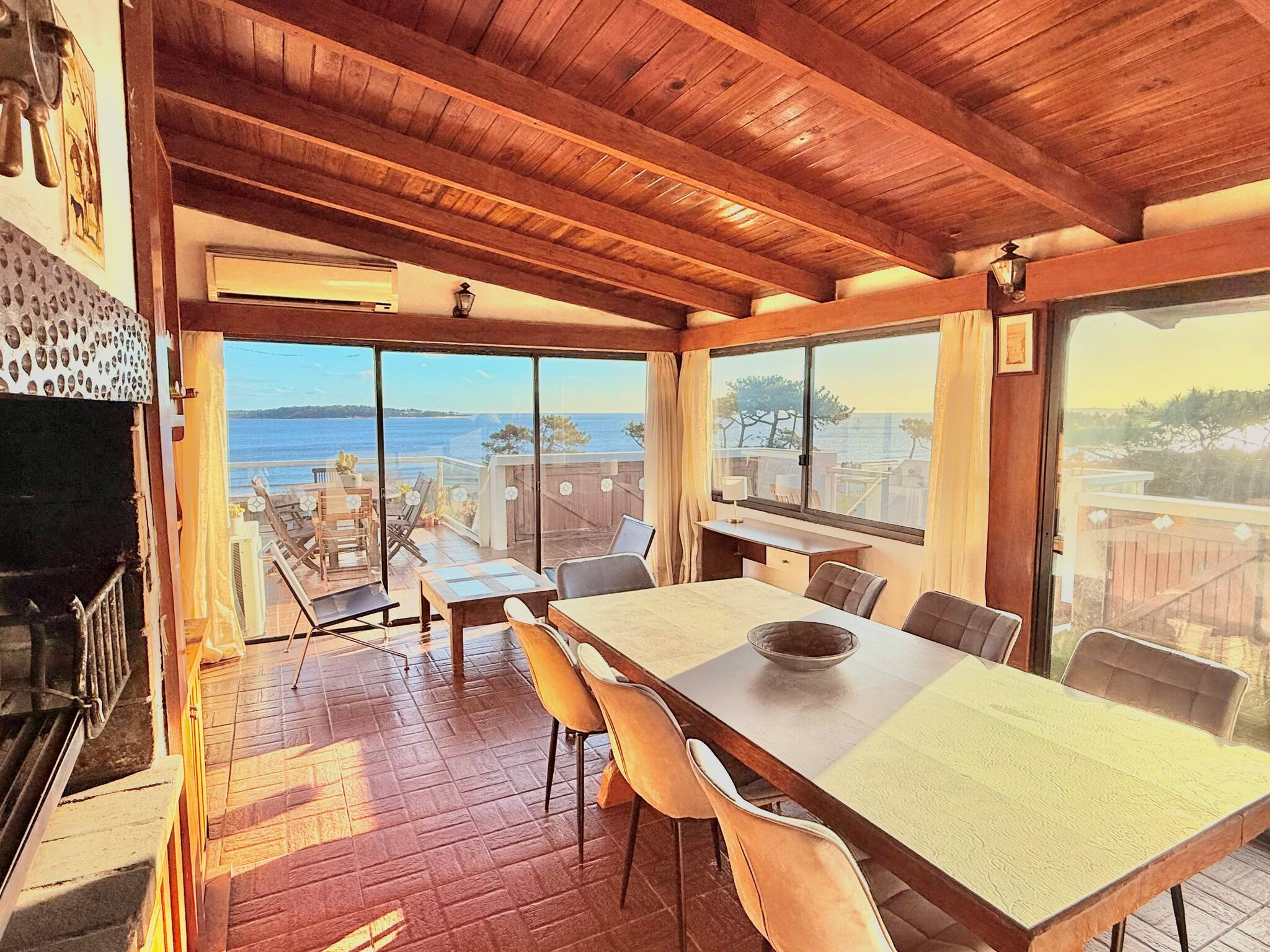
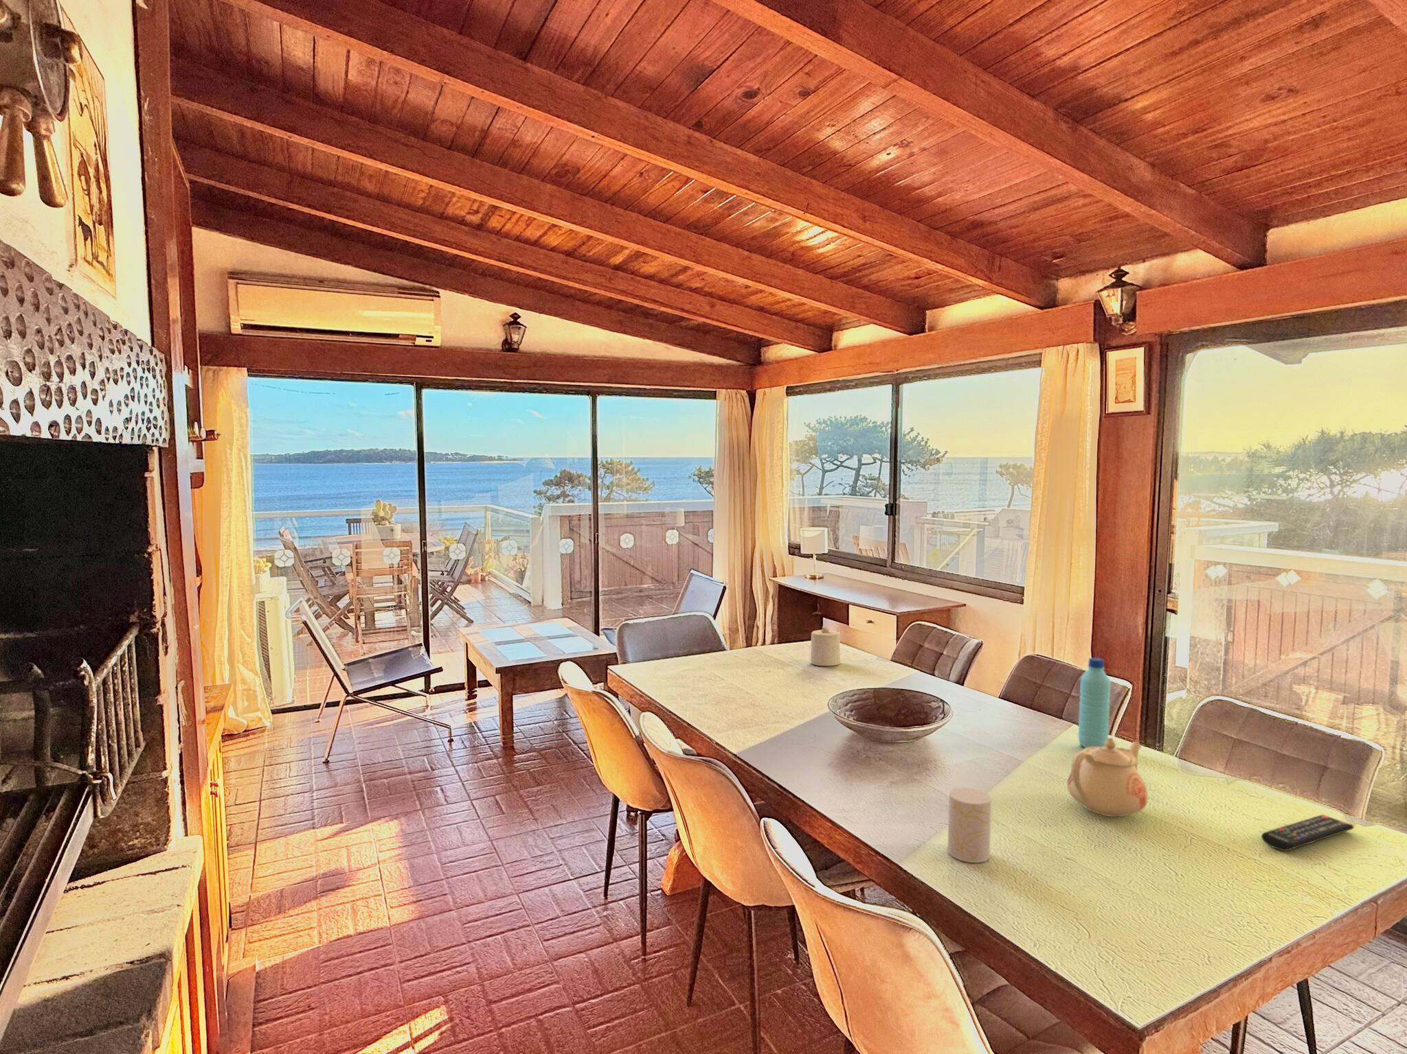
+ candle (825, 644)
+ remote control (1308, 833)
+ water bottle (1095, 703)
+ cup (968, 824)
+ teapot (1107, 773)
